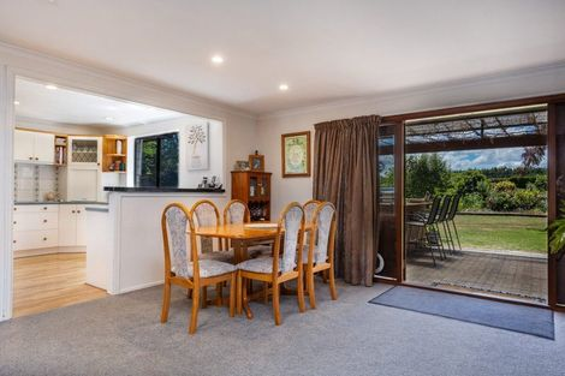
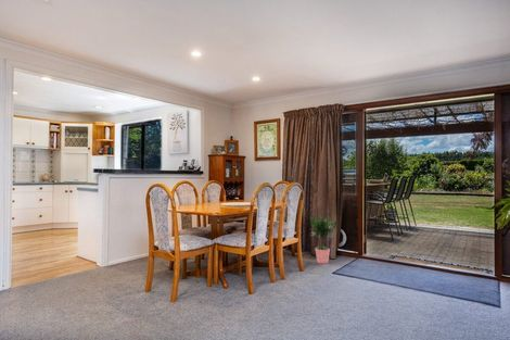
+ potted plant (326, 238)
